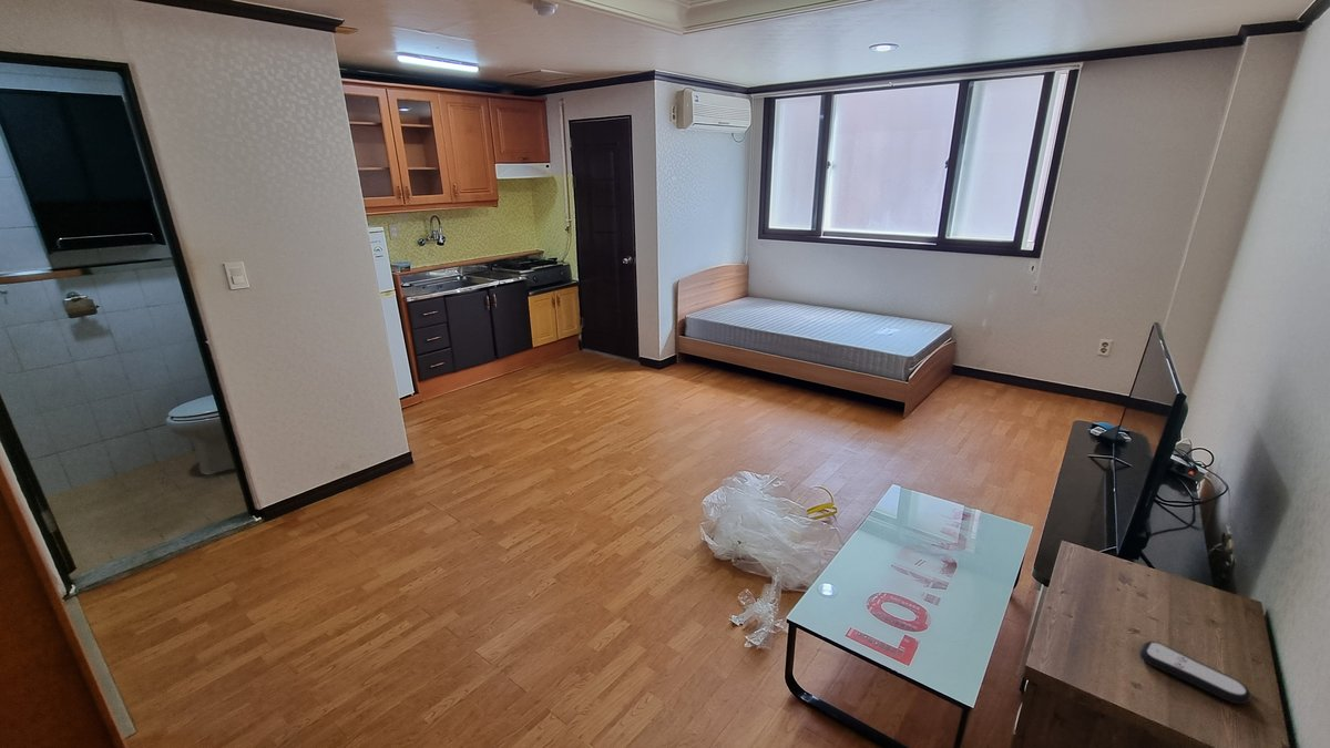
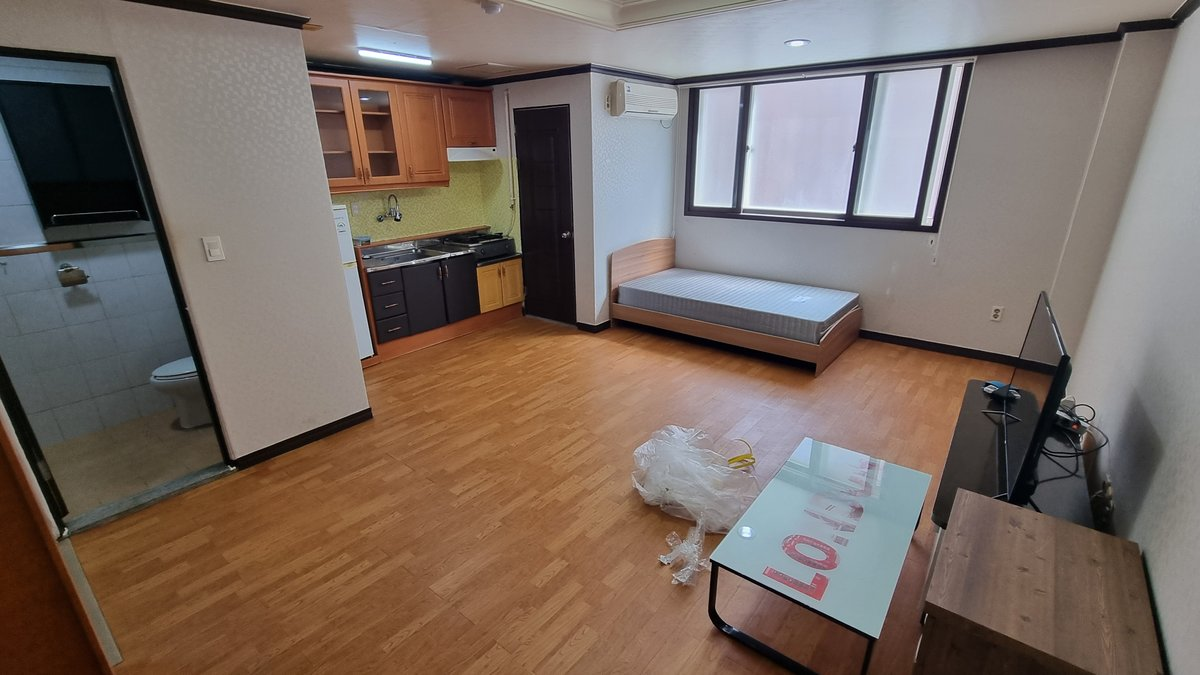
- remote control (1193, 670)
